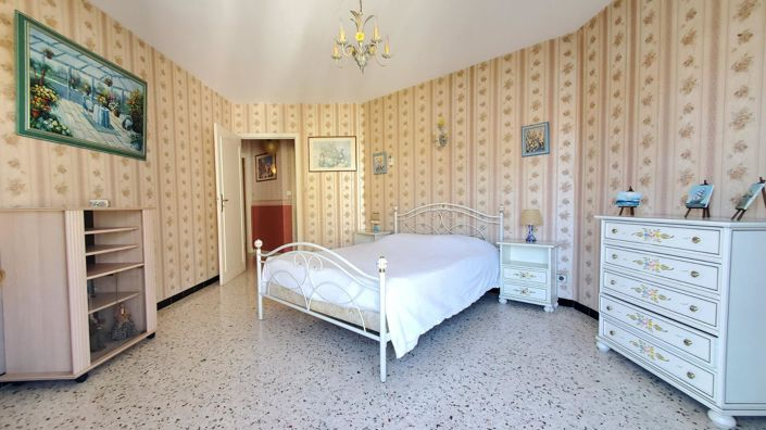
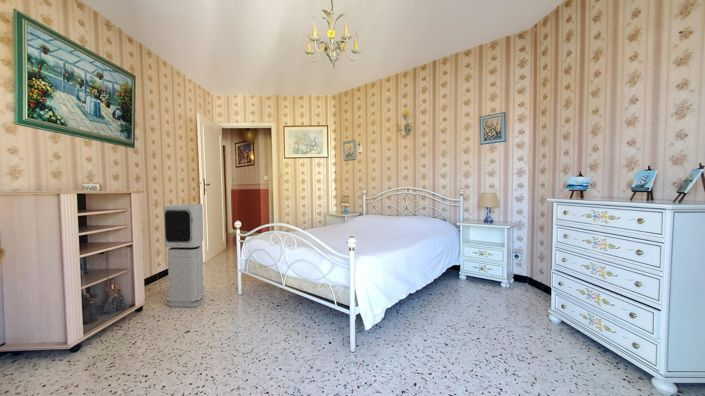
+ air purifier (191, 252)
